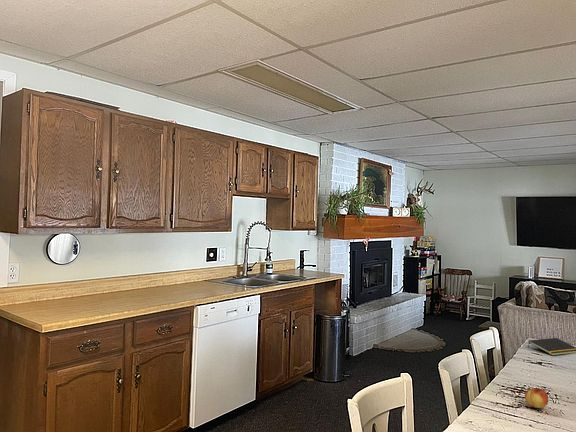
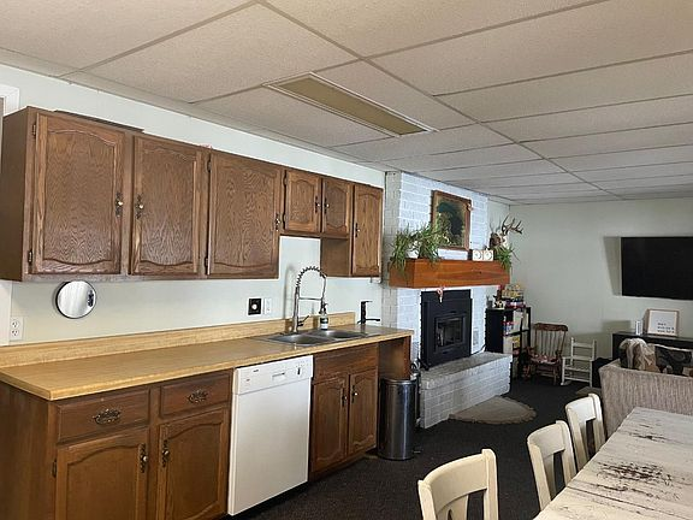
- notepad (554, 346)
- fruit (536, 397)
